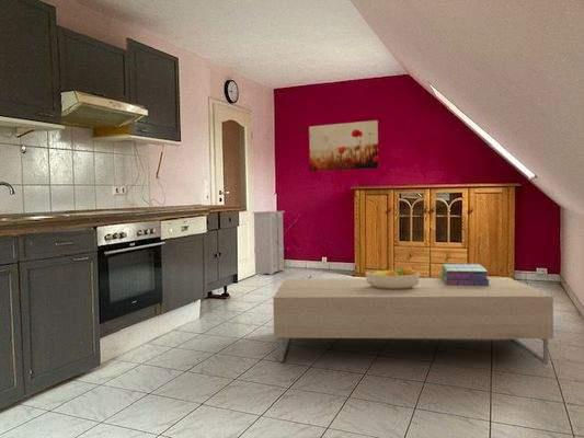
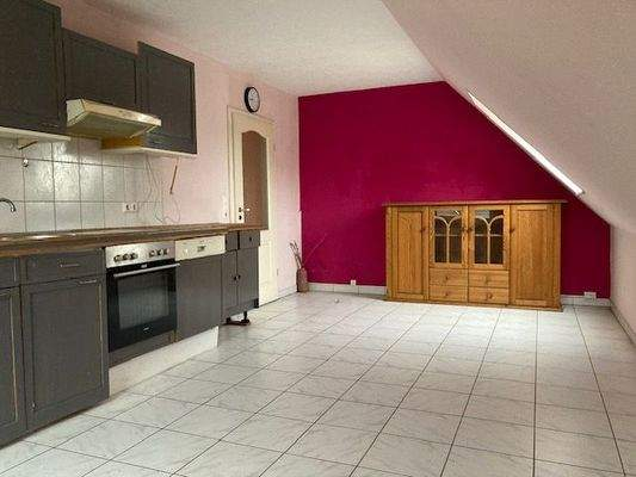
- storage cabinet (270, 241)
- stack of books (463, 274)
- coffee table (401, 315)
- wall art (342, 147)
- fruit bowl (392, 276)
